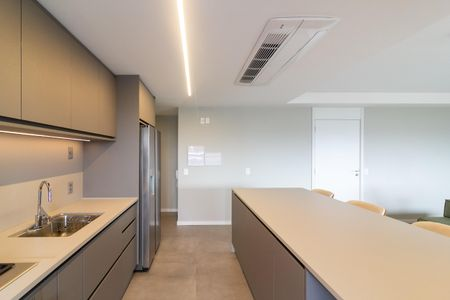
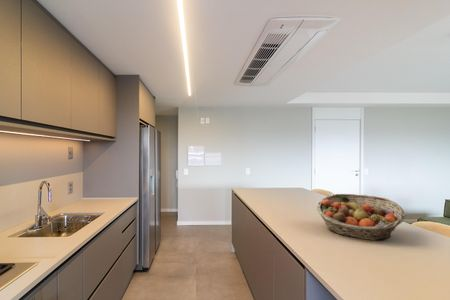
+ fruit basket (357, 215)
